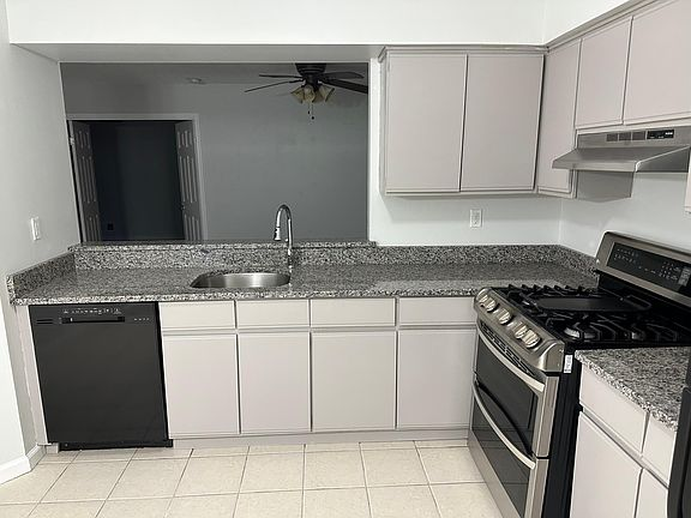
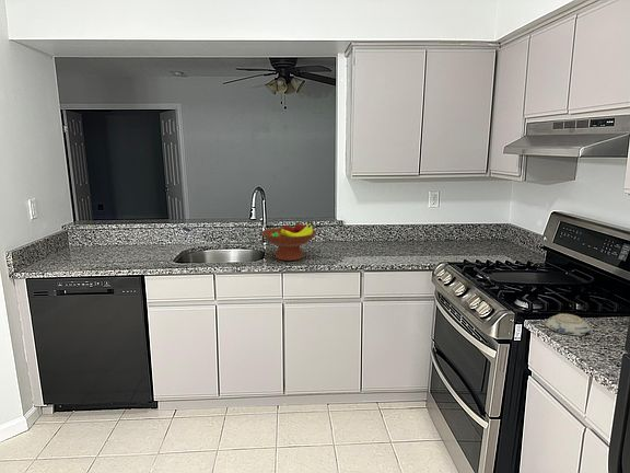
+ decorative bowl (569, 322)
+ fruit bowl (289, 240)
